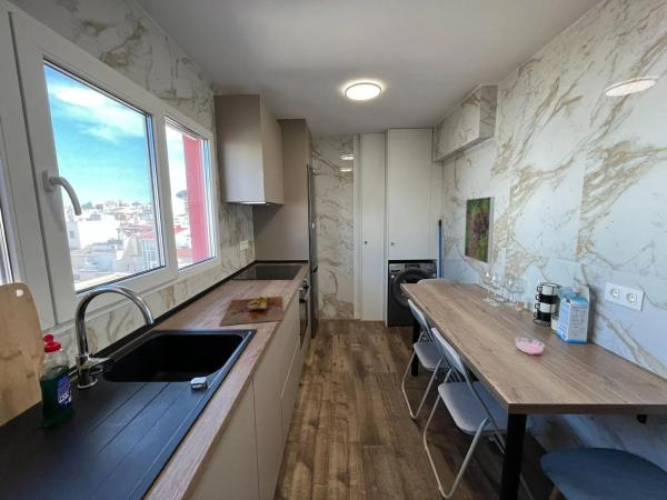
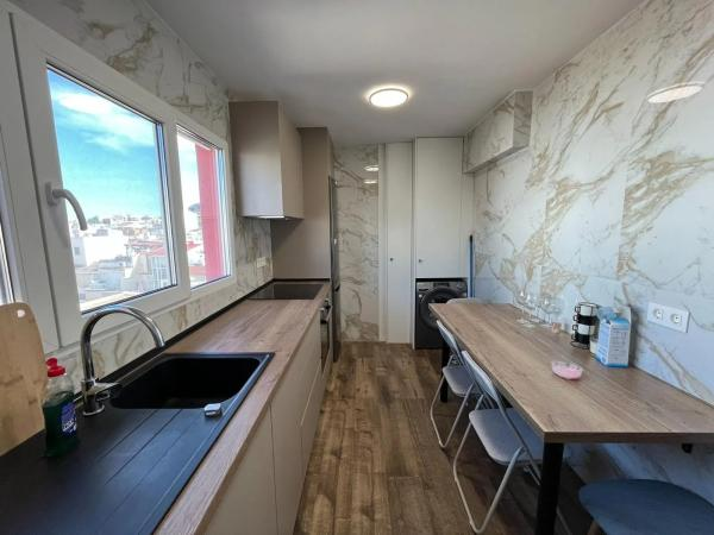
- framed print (477, 229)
- cutting board (255, 303)
